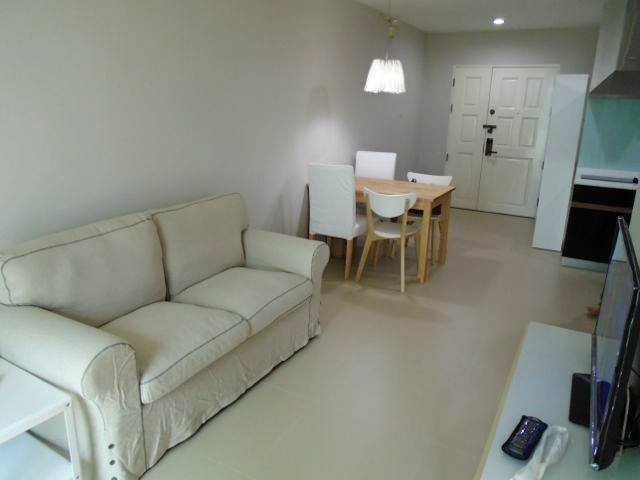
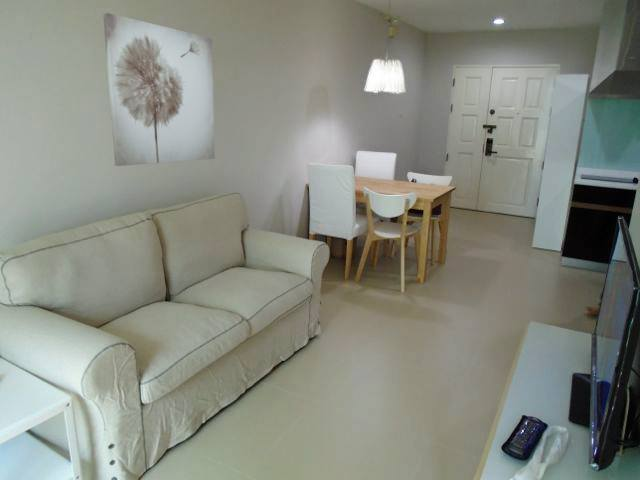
+ wall art (167, 96)
